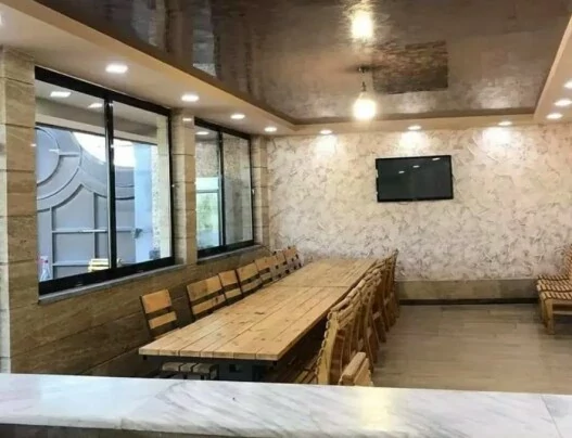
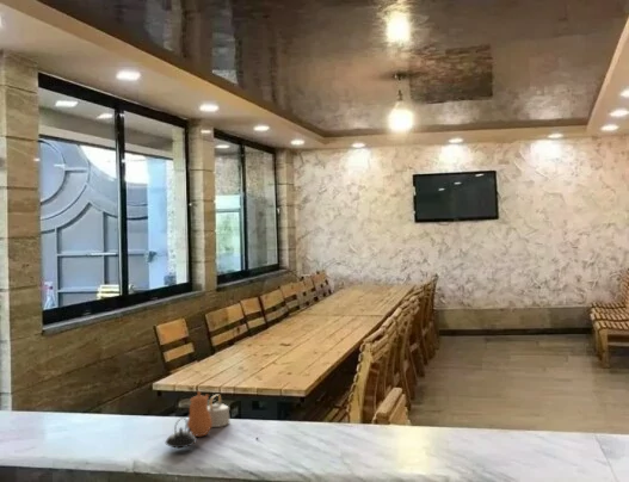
+ teapot (201, 412)
